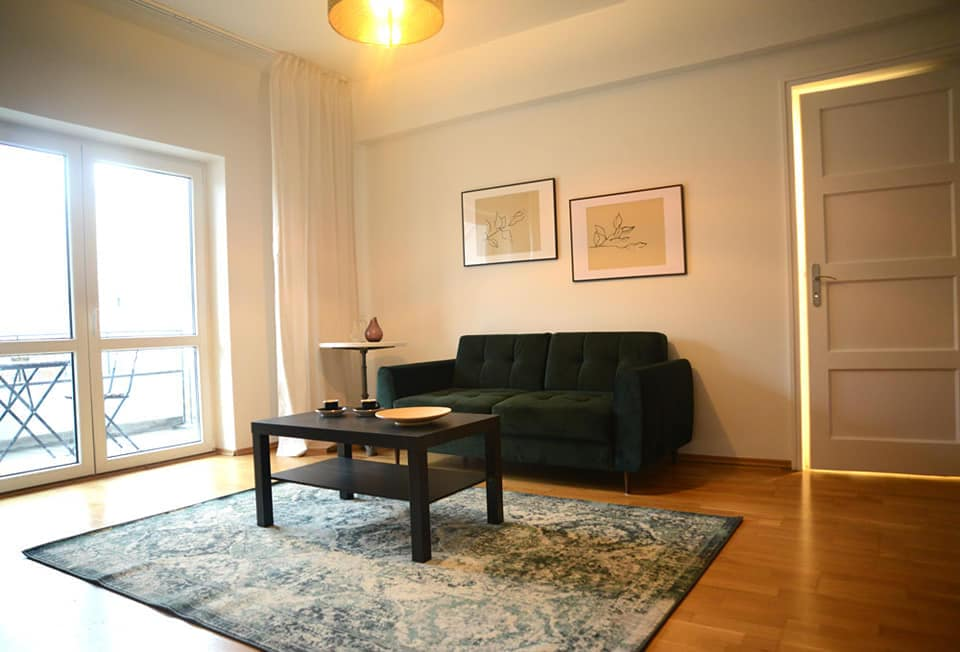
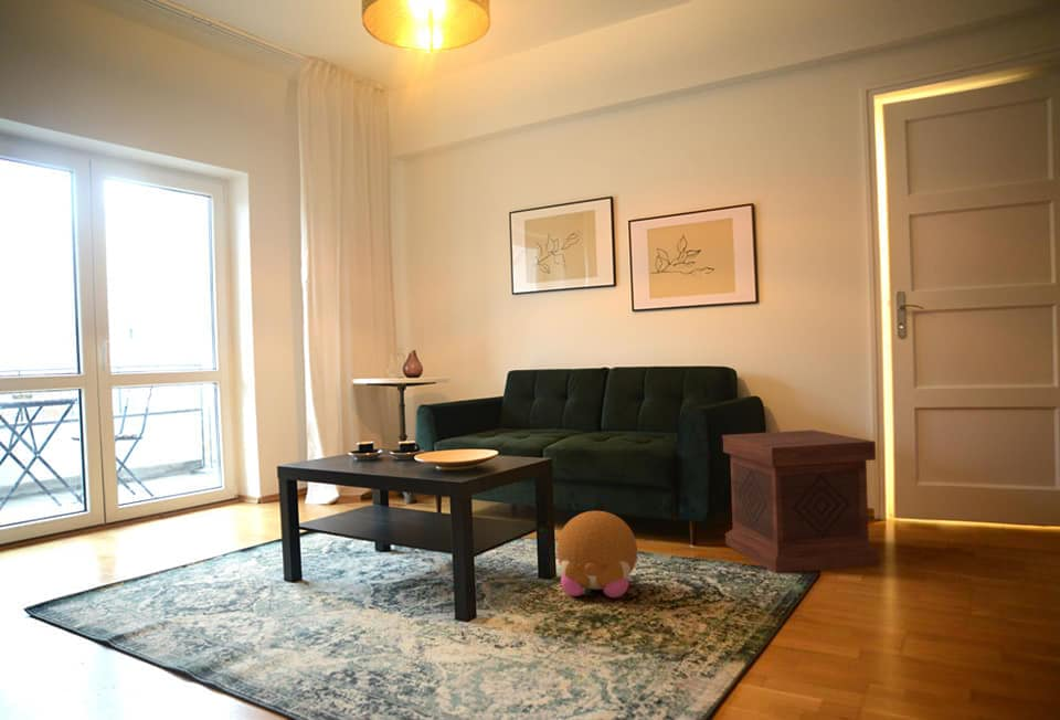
+ side table (795, 496)
+ plush toy (596, 550)
